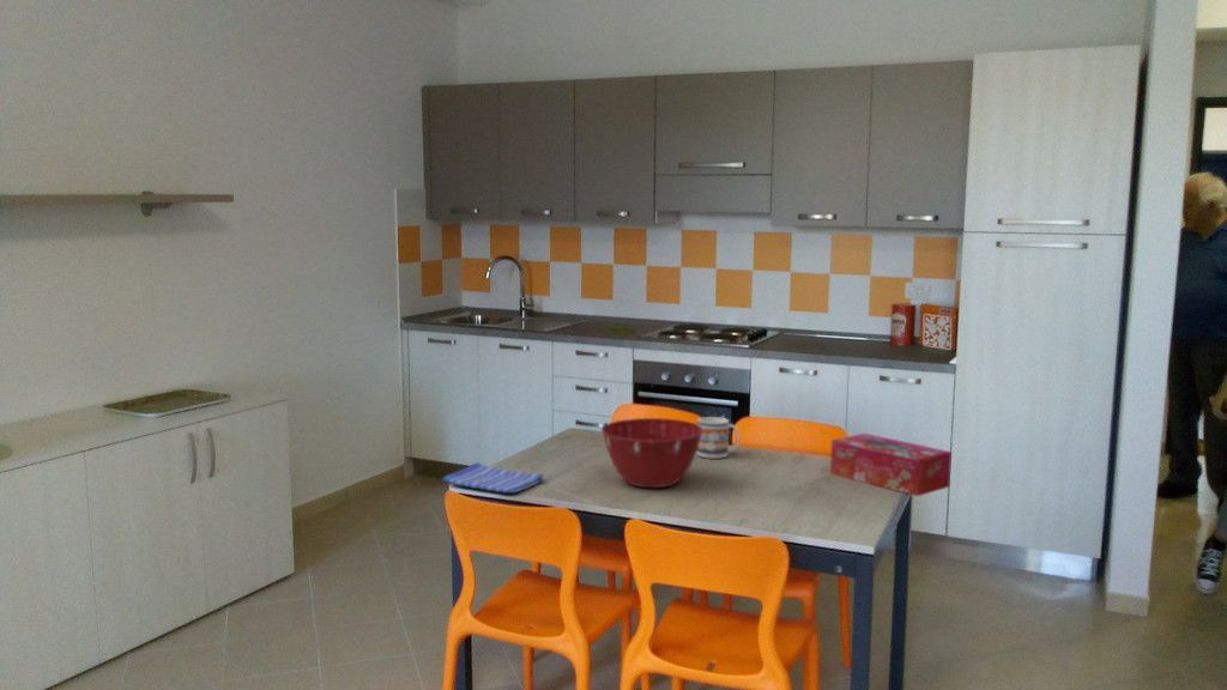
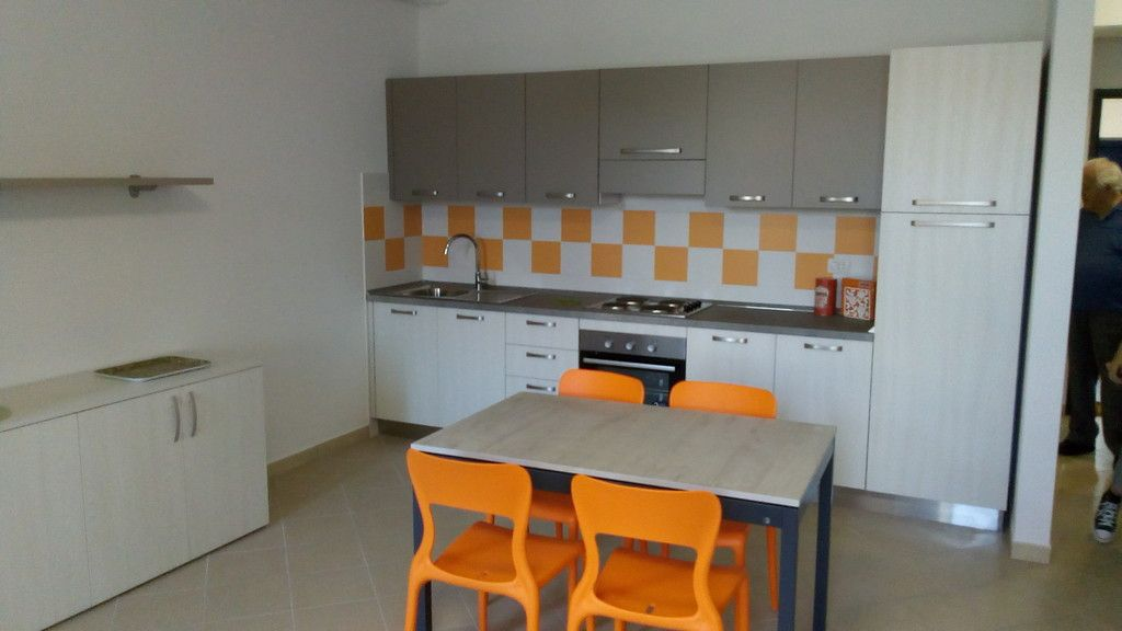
- mixing bowl (651, 454)
- mug (715, 437)
- tissue box (889, 462)
- dish towel (492, 477)
